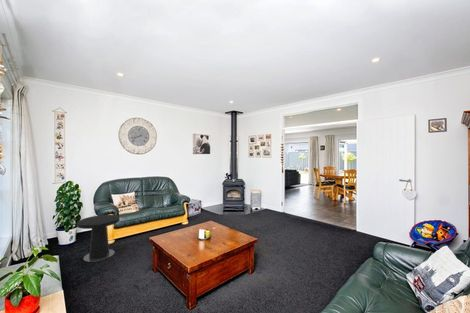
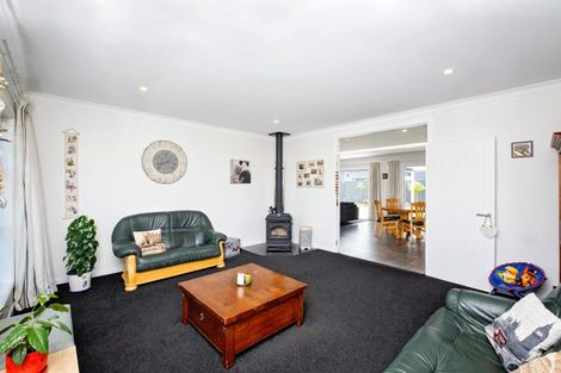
- side table (99, 237)
